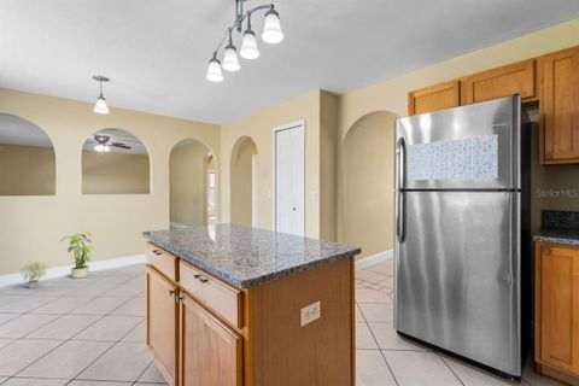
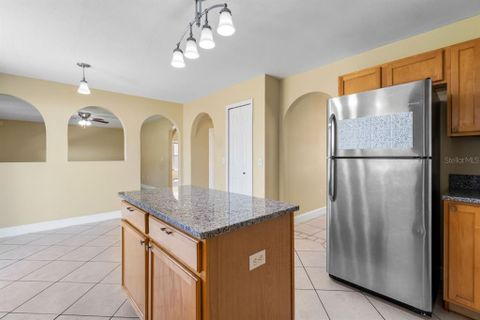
- potted plant (77, 255)
- potted plant (34, 273)
